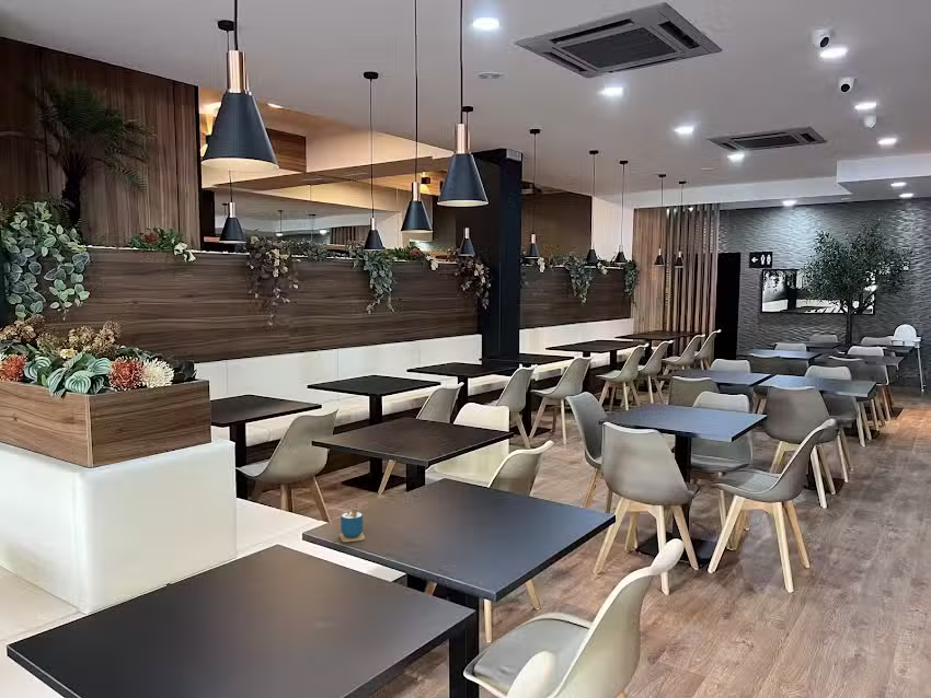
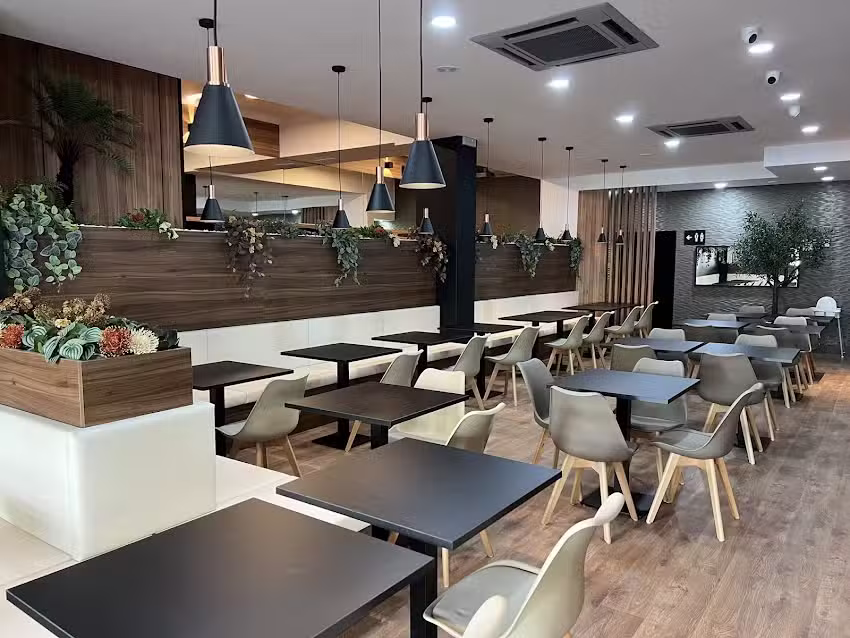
- cup (352, 517)
